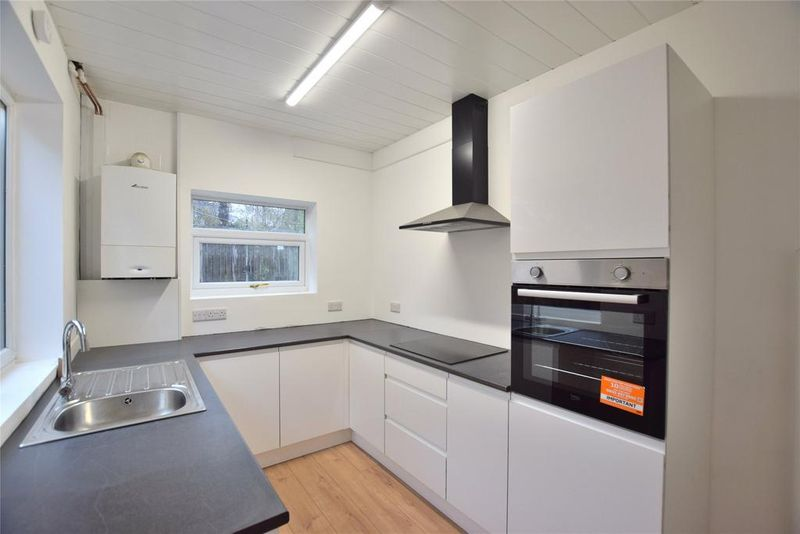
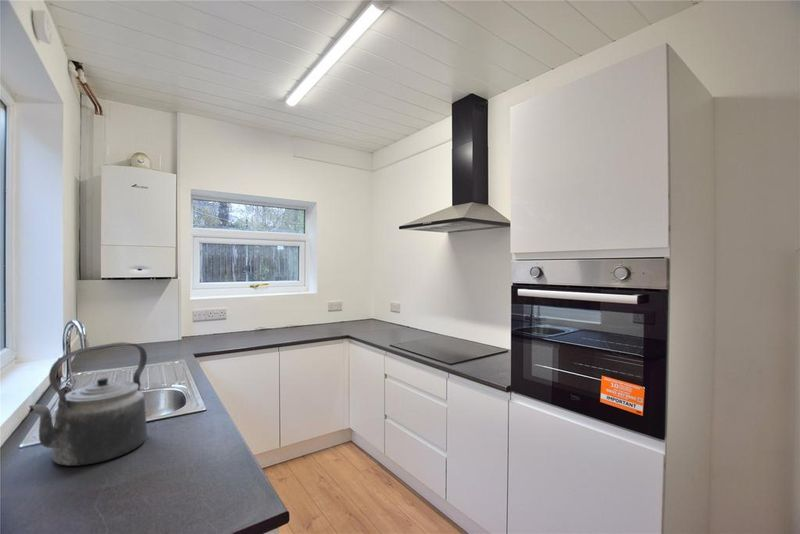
+ kettle (93, 399)
